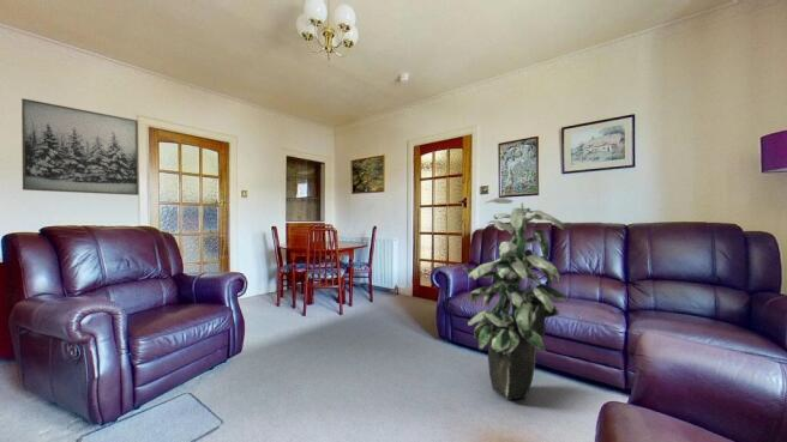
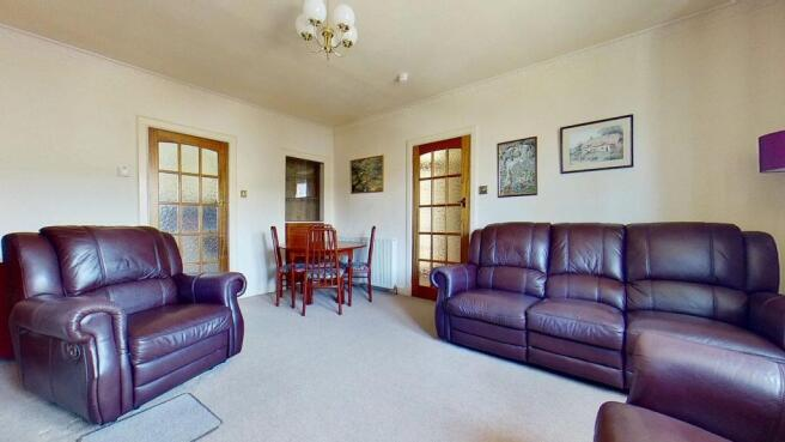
- indoor plant (510, 293)
- wall art (85, 151)
